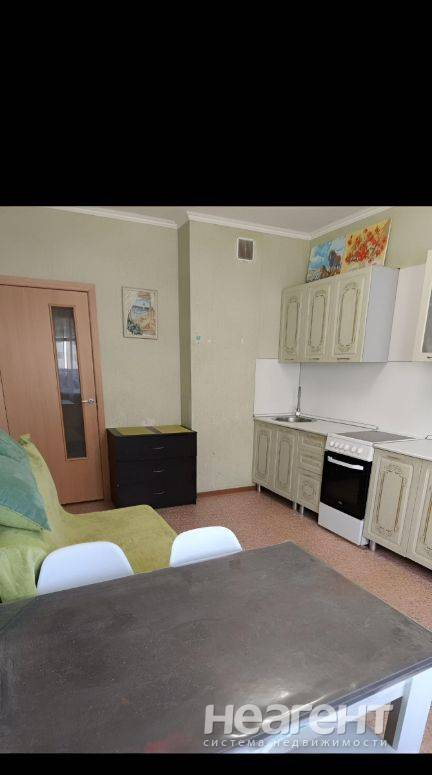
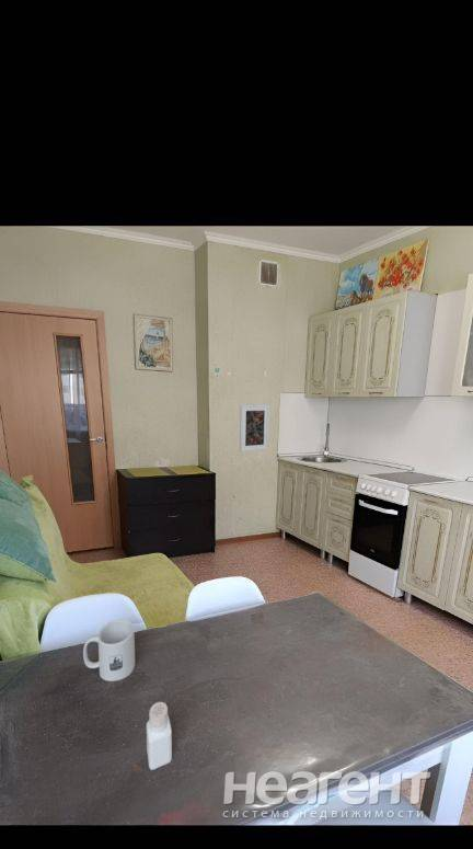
+ pepper shaker (159, 733)
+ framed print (254, 427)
+ mug (108, 650)
